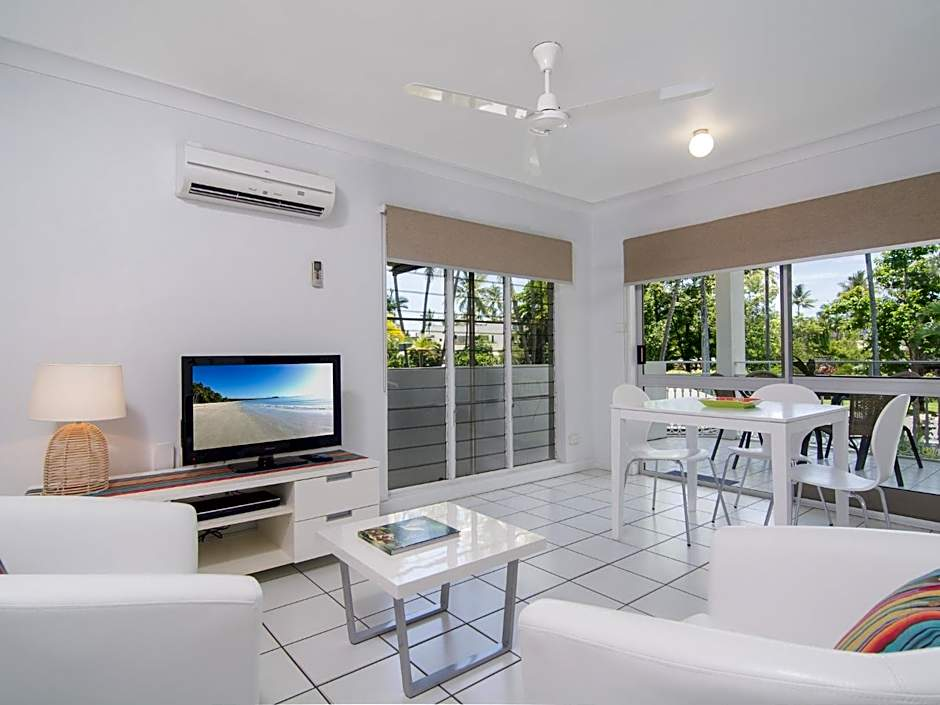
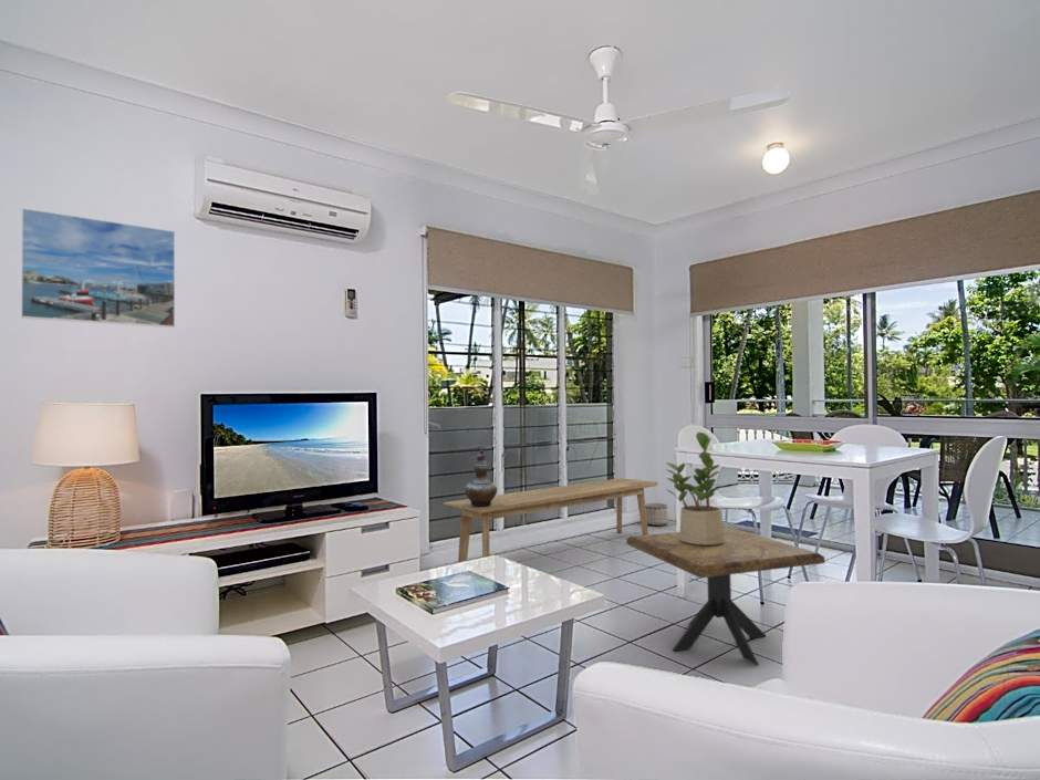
+ bench (561, 507)
+ potted plant (693, 486)
+ side table (719, 593)
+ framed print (103, 271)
+ planter (655, 514)
+ decorative vase (480, 476)
